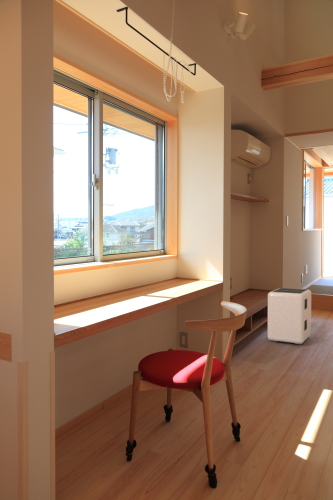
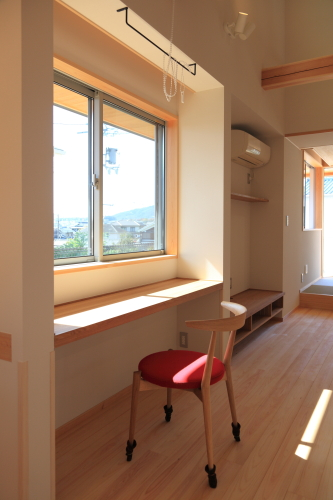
- air purifier (289, 315)
